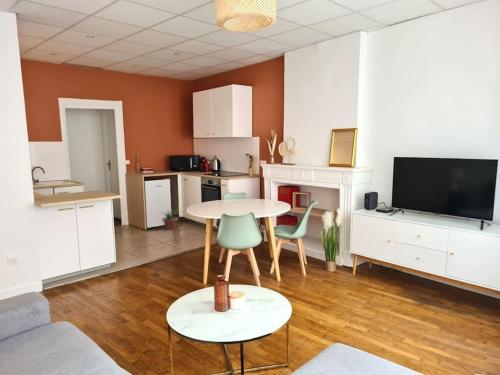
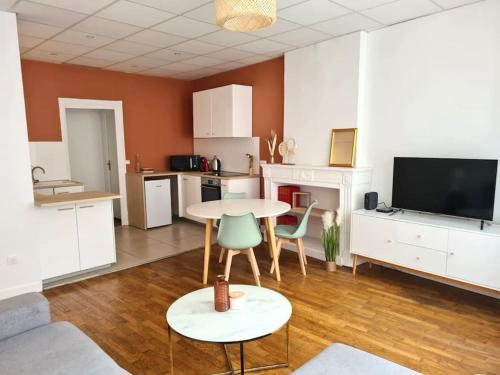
- potted plant (168, 219)
